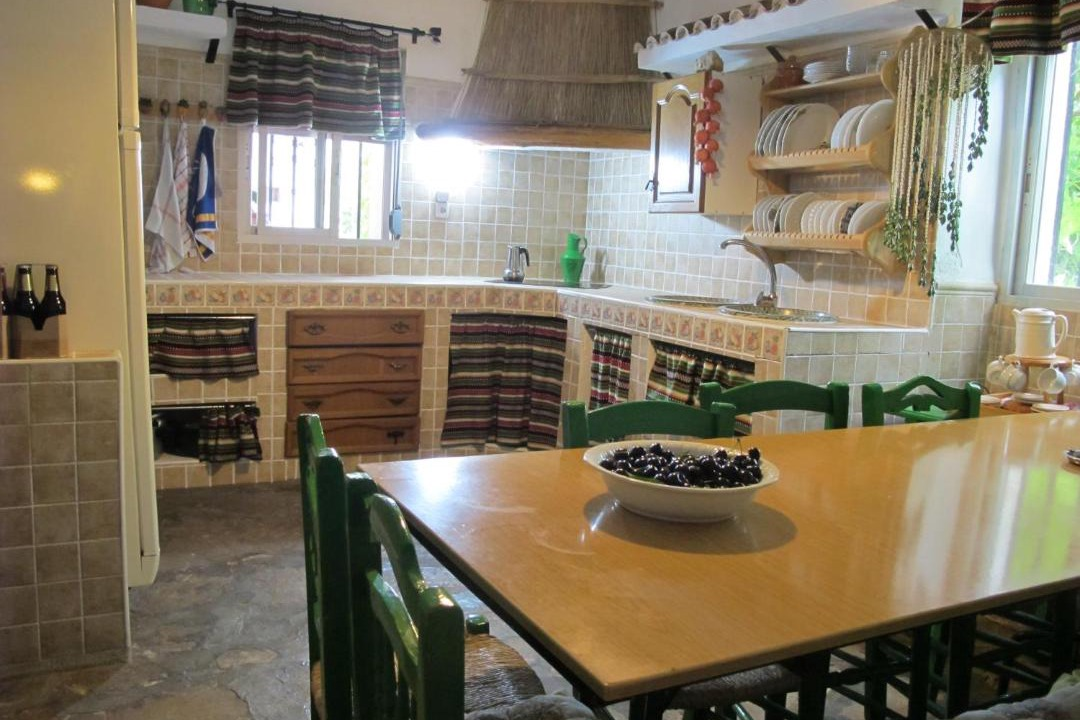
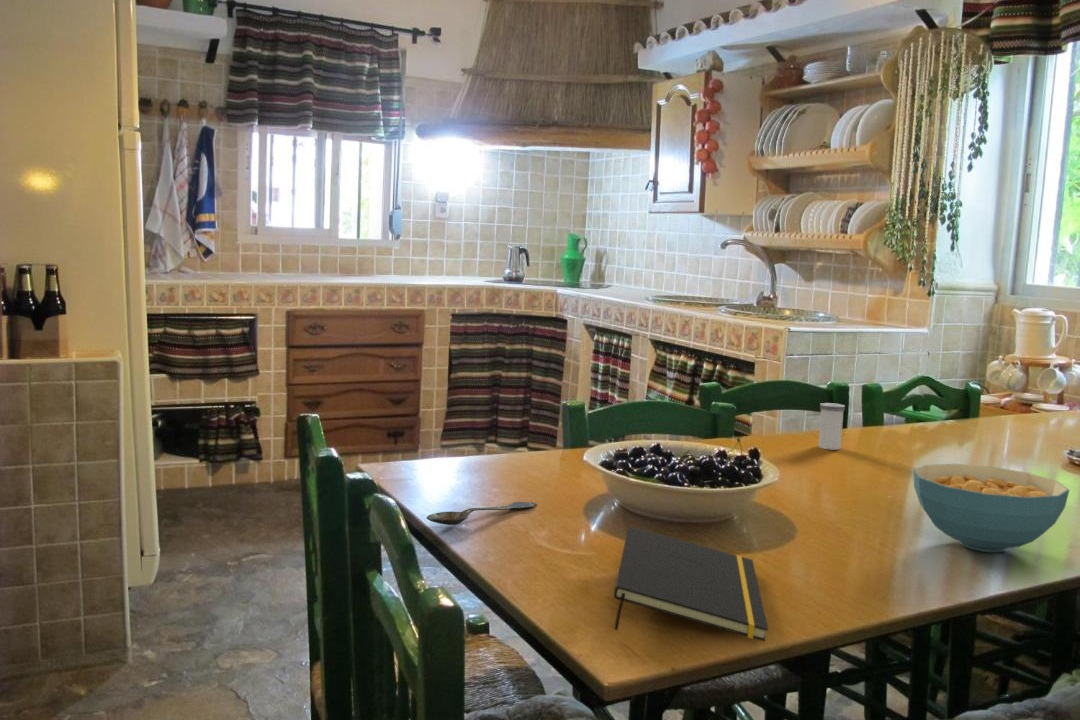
+ notepad (689, 577)
+ spoon (484, 509)
+ salt shaker (831, 426)
+ cereal bowl (985, 512)
